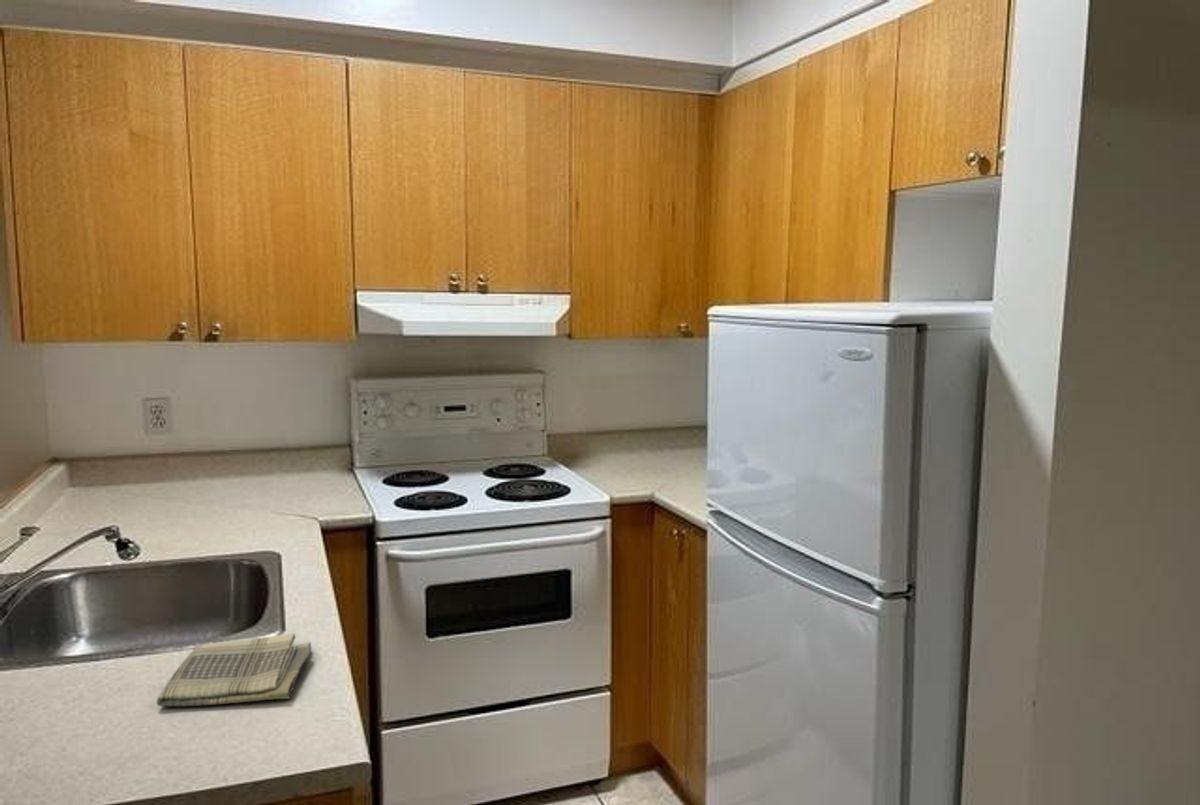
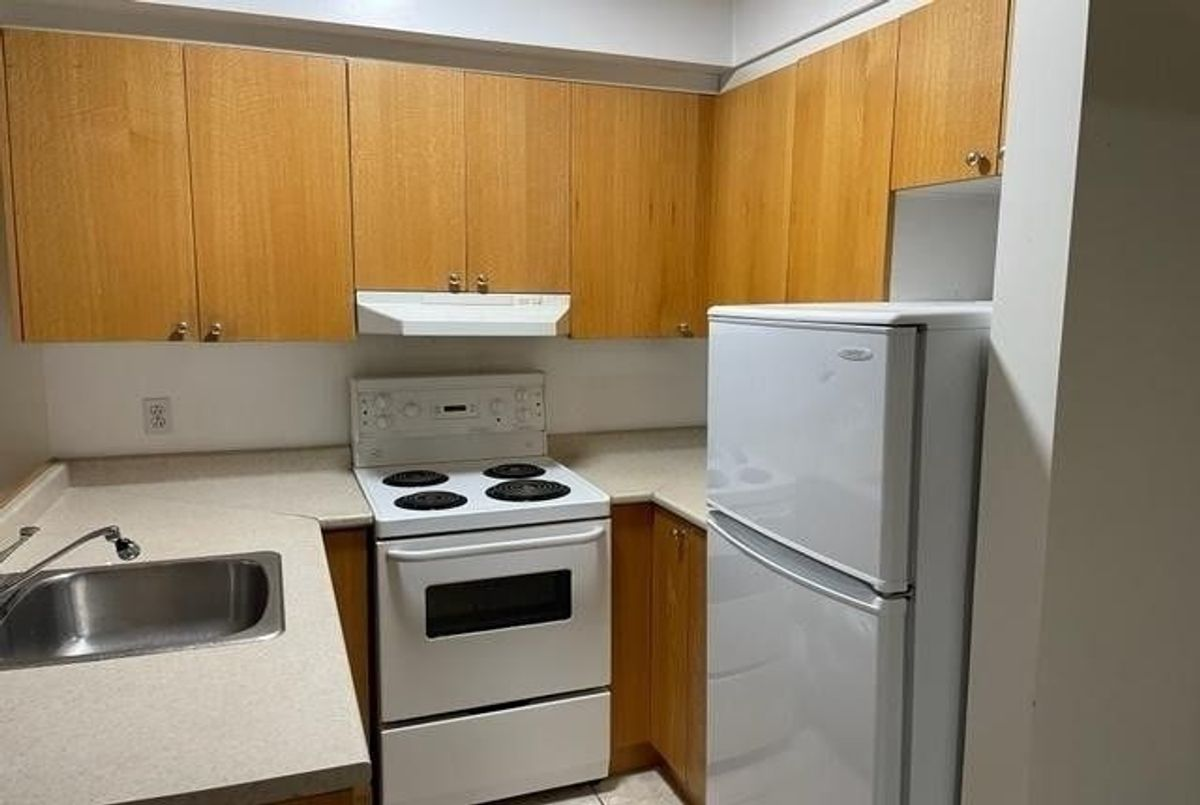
- dish towel (241, 667)
